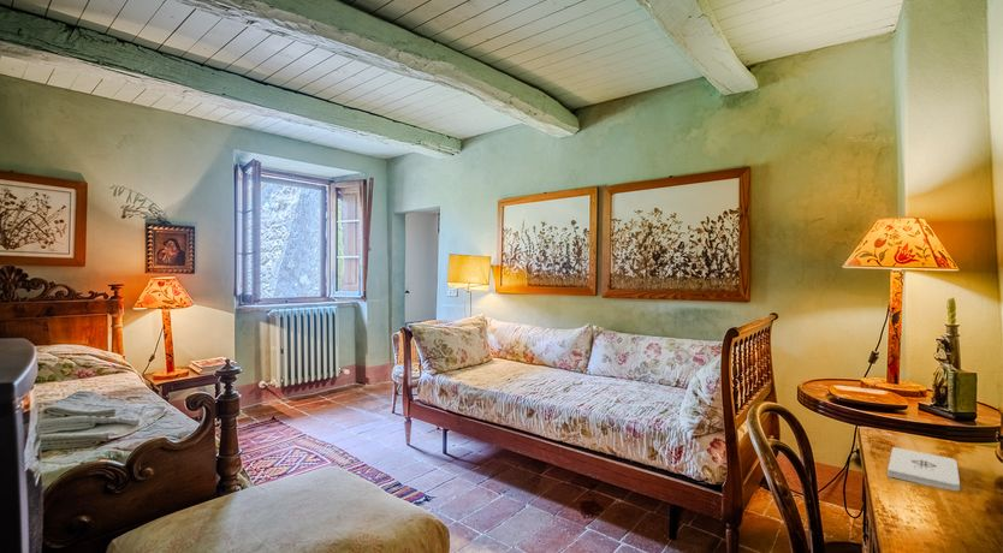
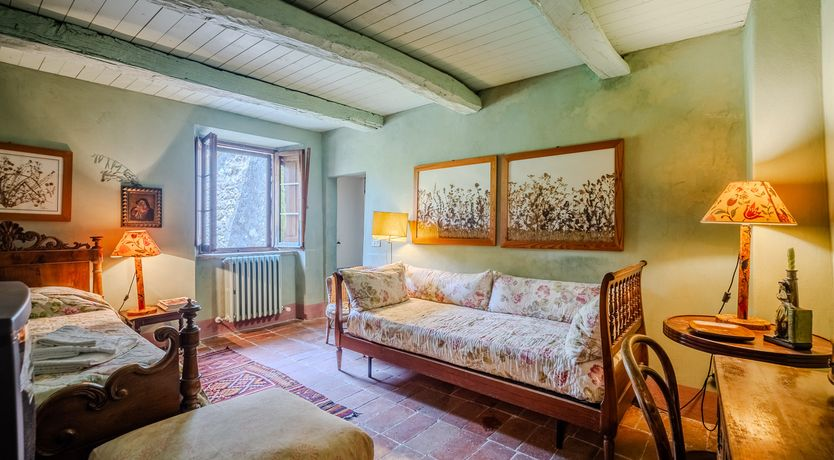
- notepad (922, 466)
